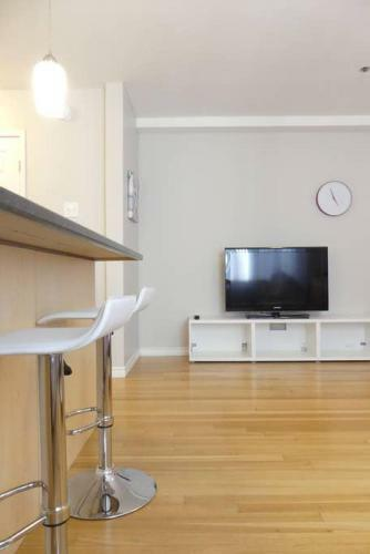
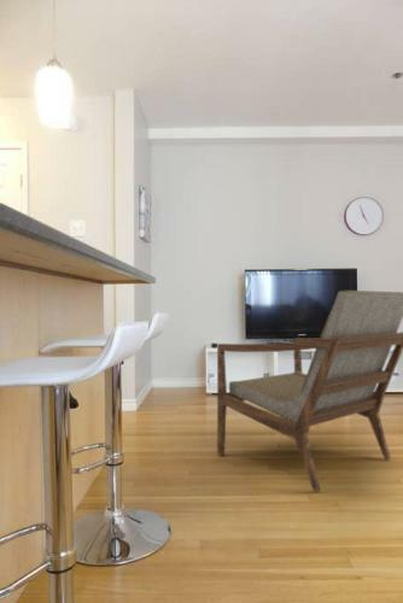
+ armchair (313, 376)
